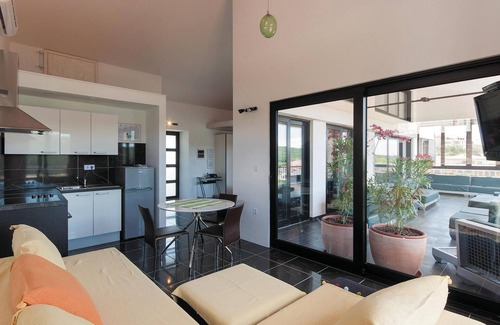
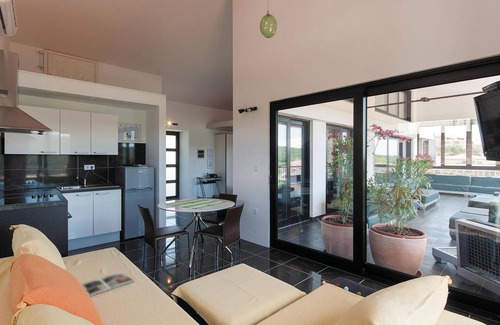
+ magazine (105, 283)
